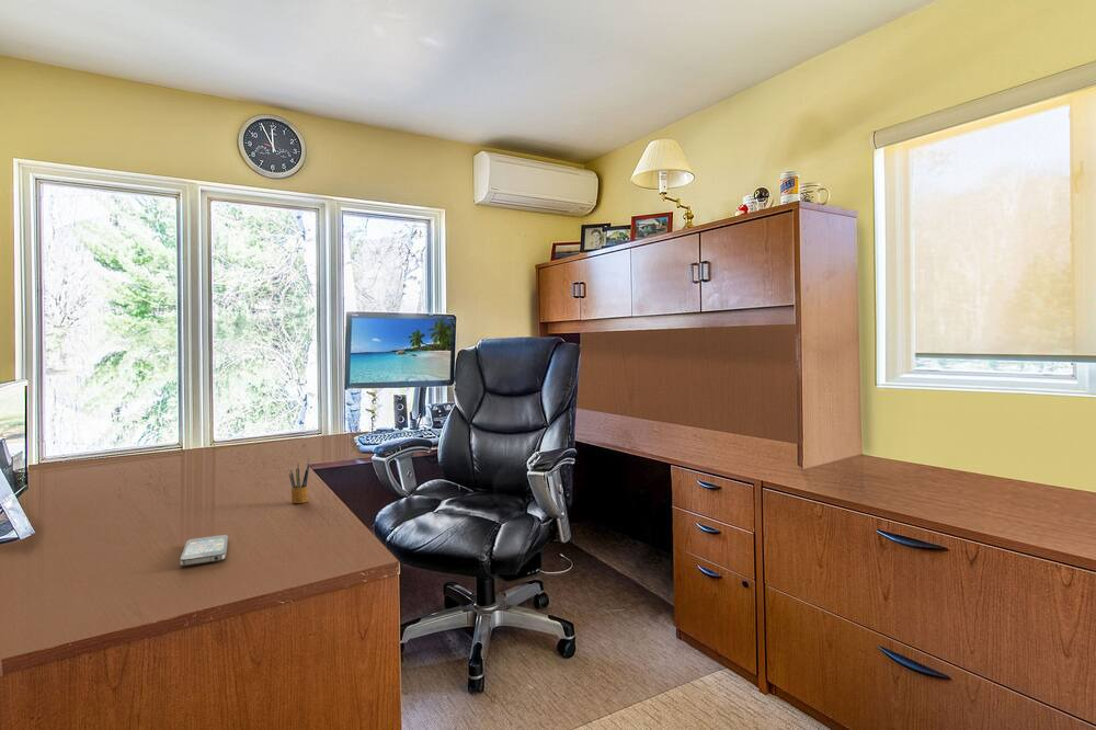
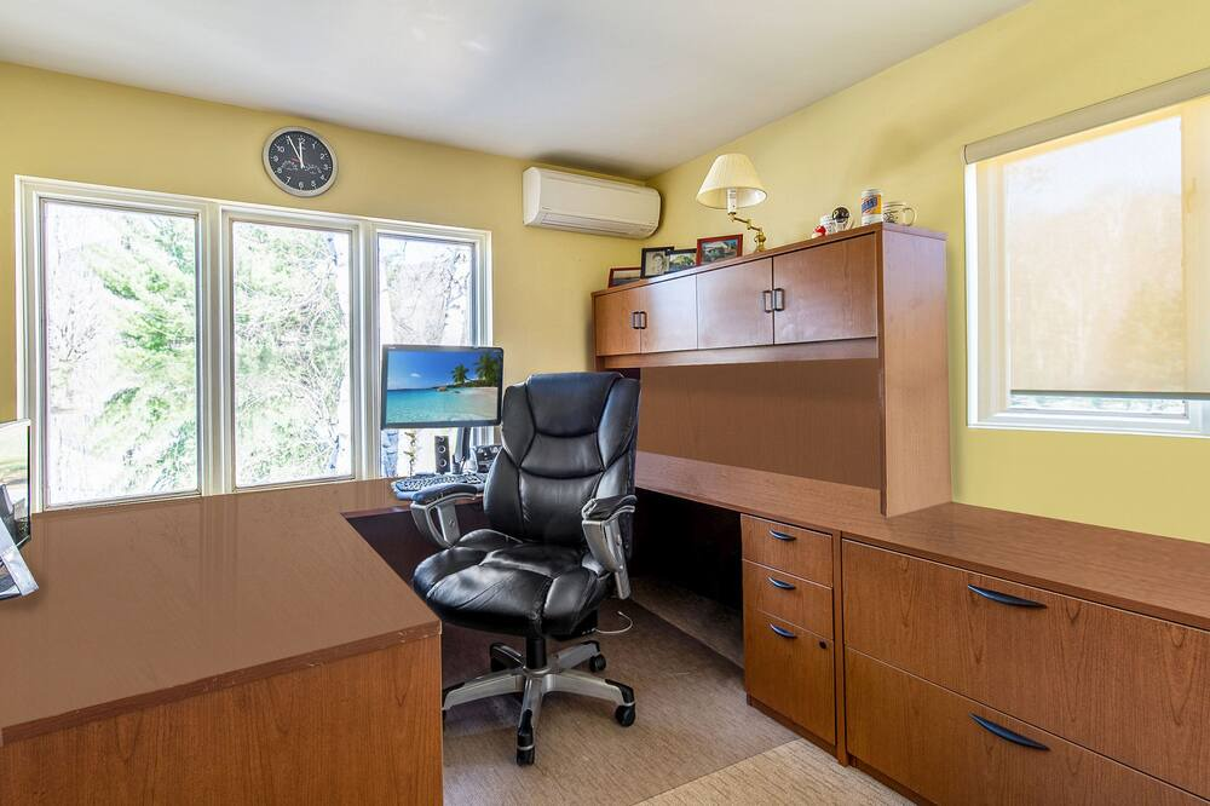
- smartphone (205, 549)
- pencil box (300, 482)
